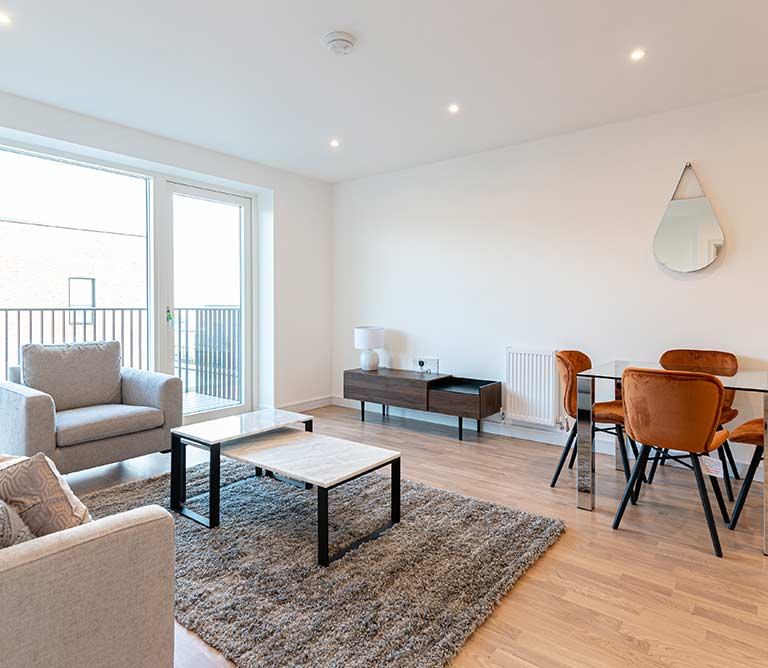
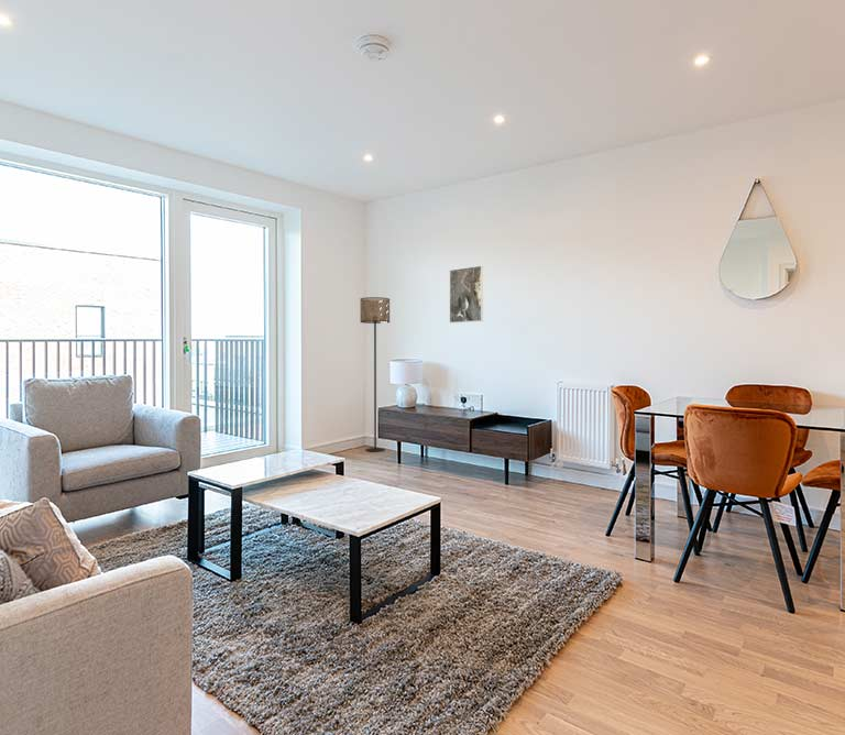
+ floor lamp (375, 374)
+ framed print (465, 295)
